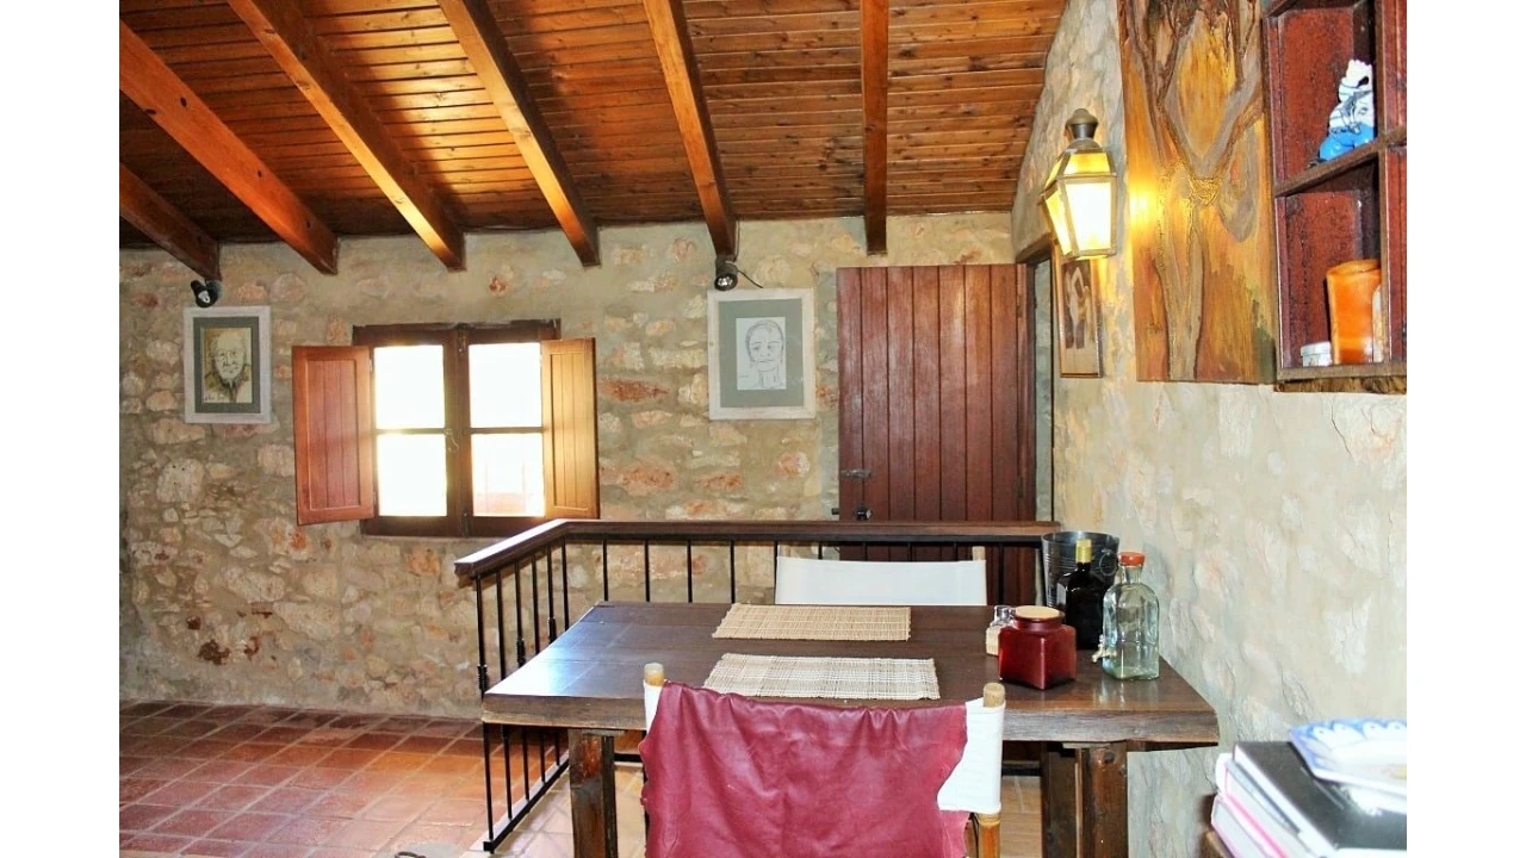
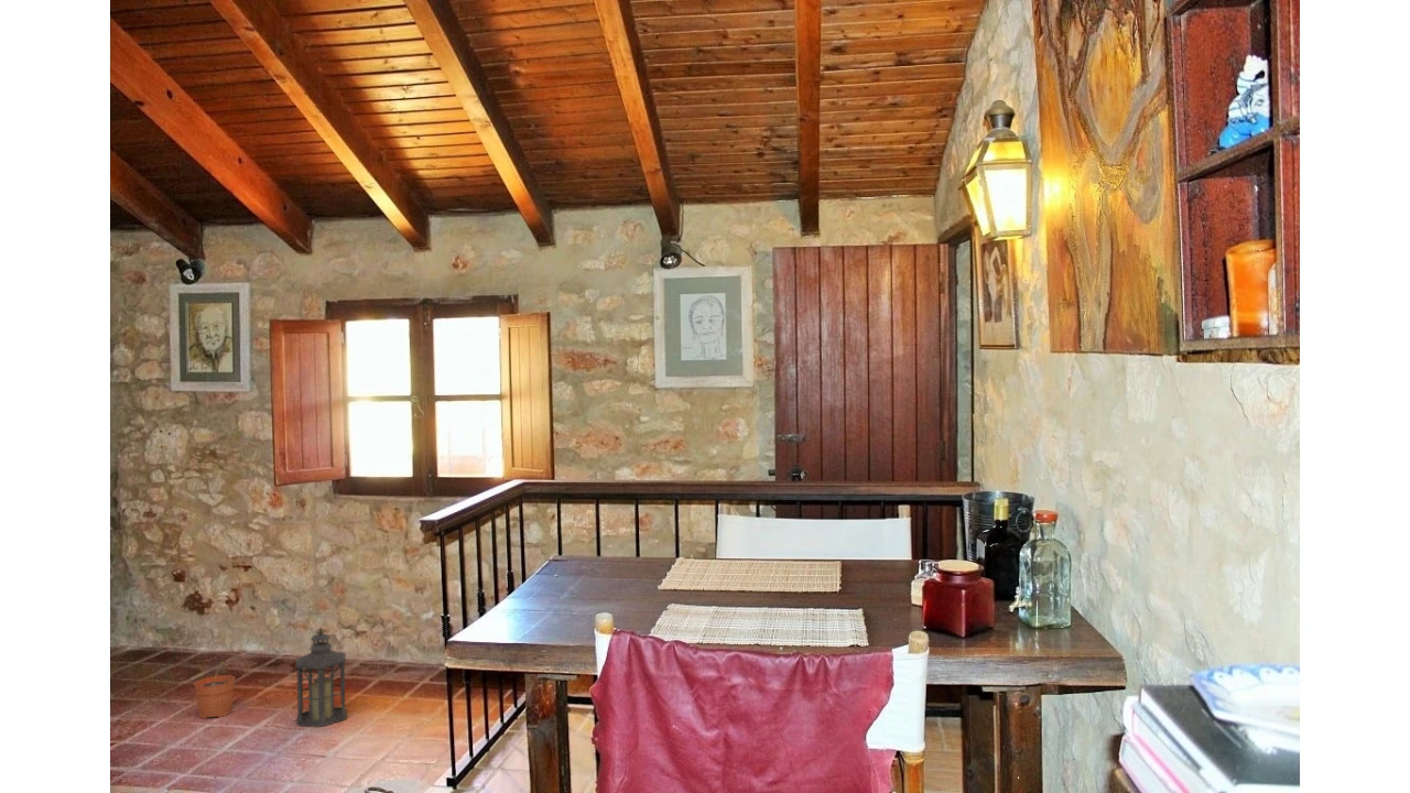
+ plant pot (215, 688)
+ lantern (321, 672)
